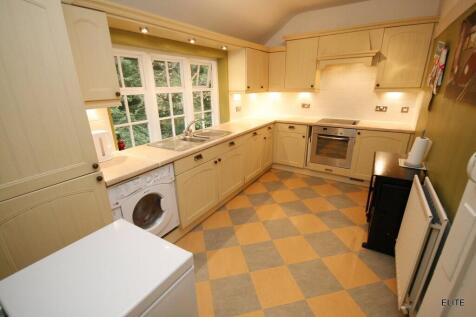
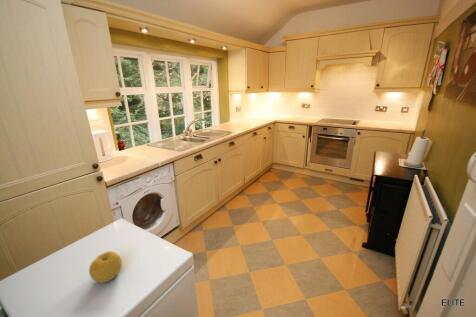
+ fruit (106, 266)
